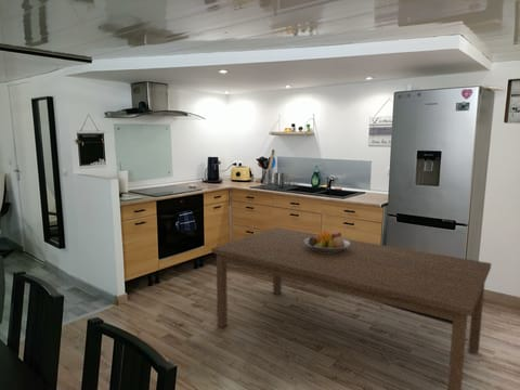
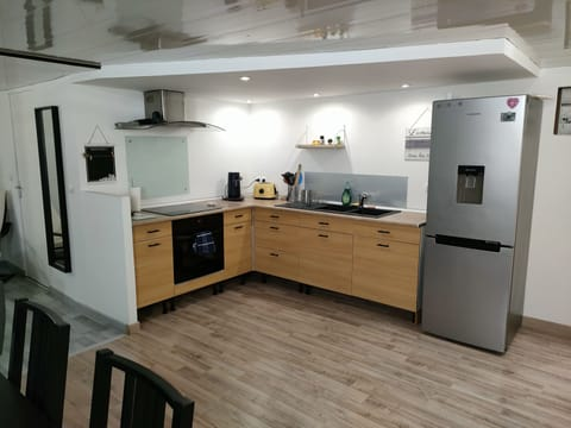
- fruit bowl (326, 239)
- dining table (340, 291)
